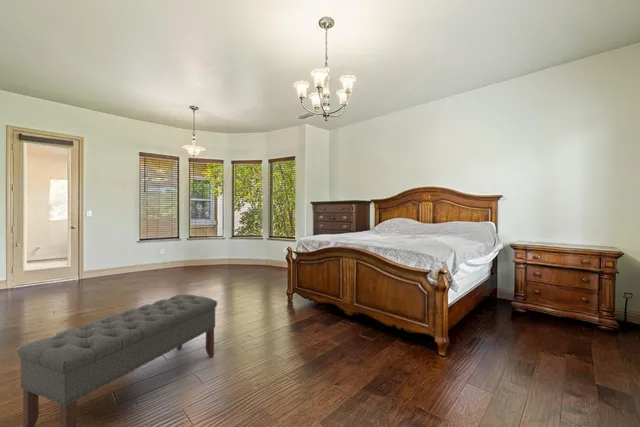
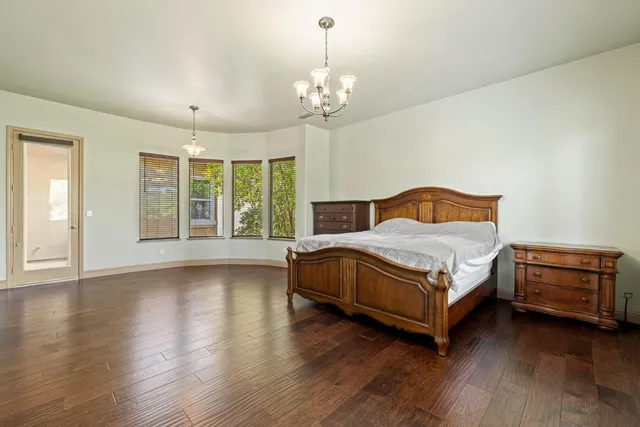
- bench (138, 350)
